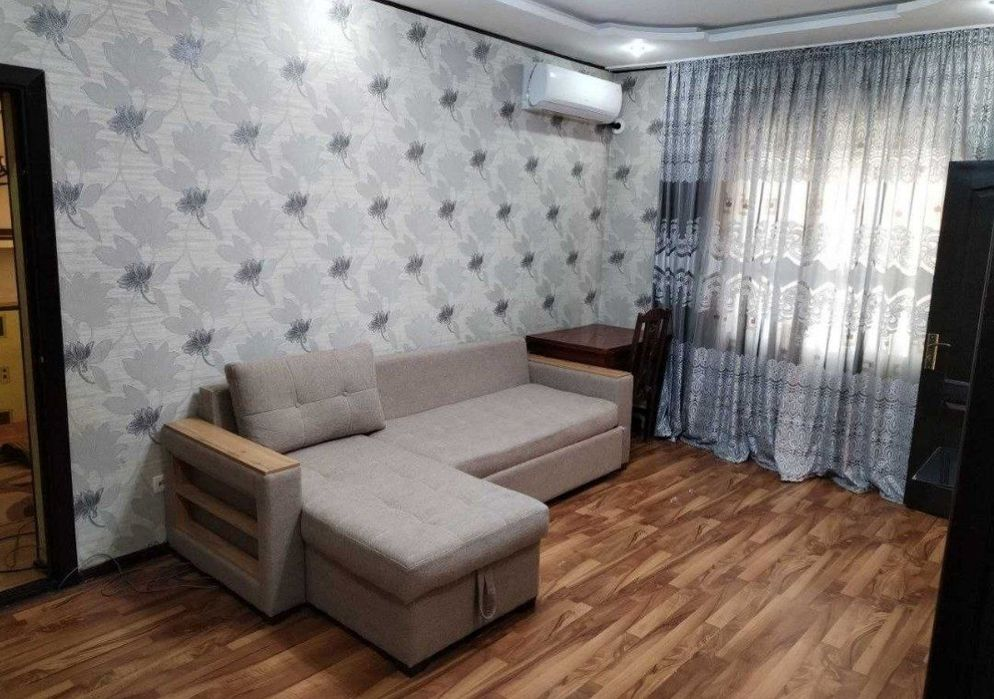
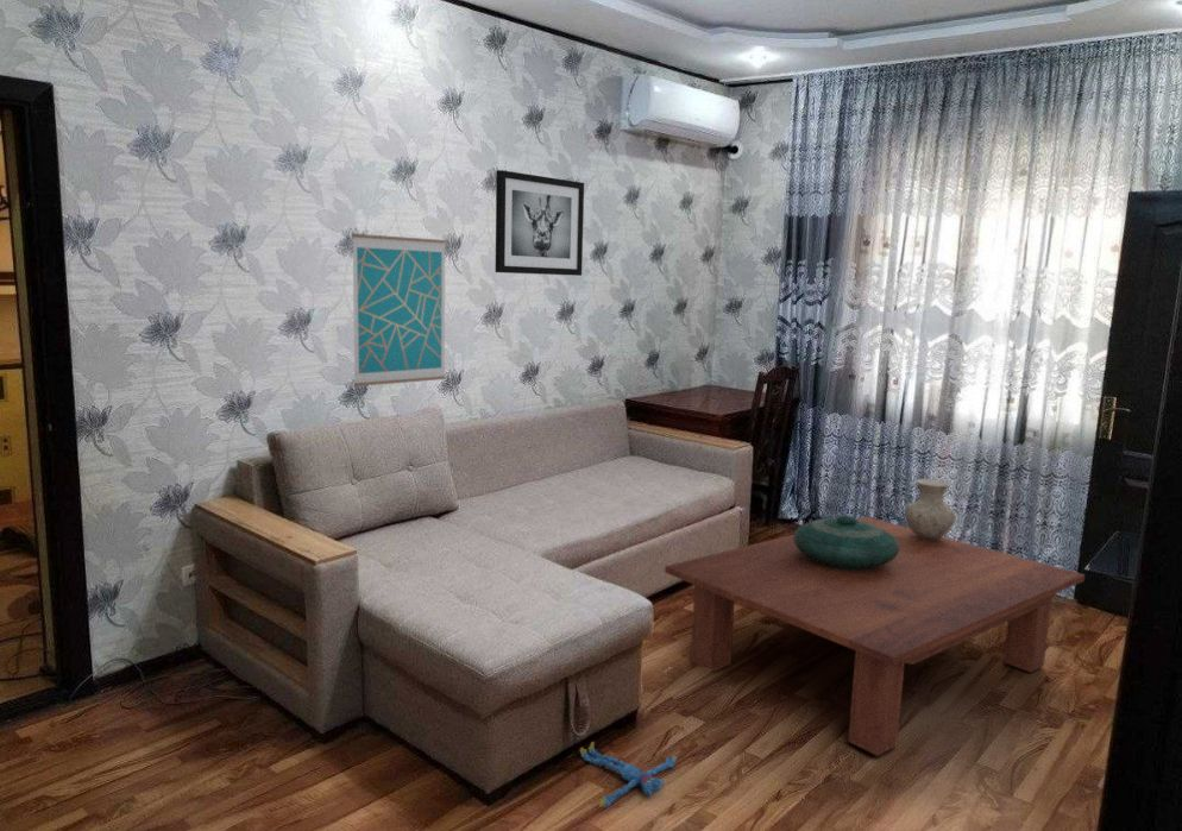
+ vase (930, 510)
+ plush toy (621, 768)
+ wall art (541, 226)
+ coffee table (872, 617)
+ decorative bowl (845, 537)
+ wall art (401, 310)
